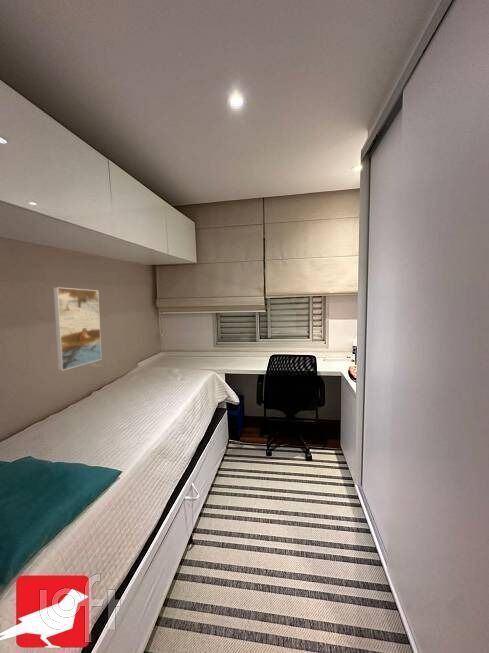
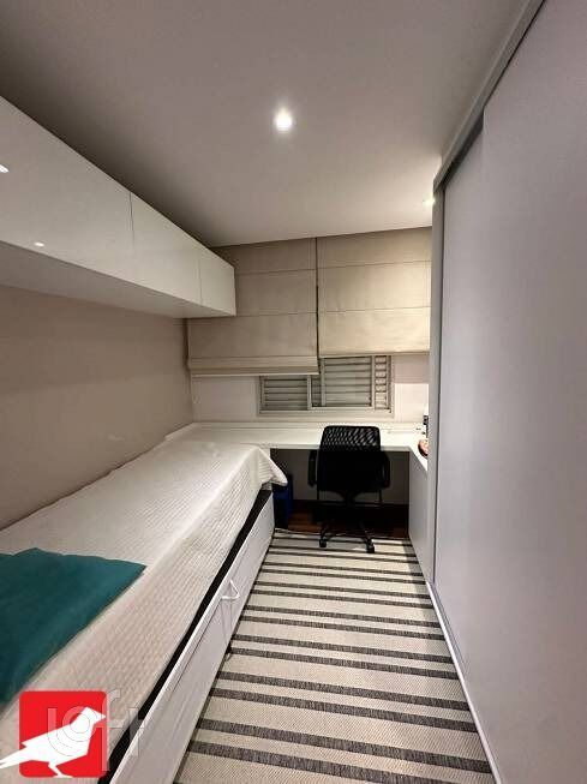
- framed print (79, 327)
